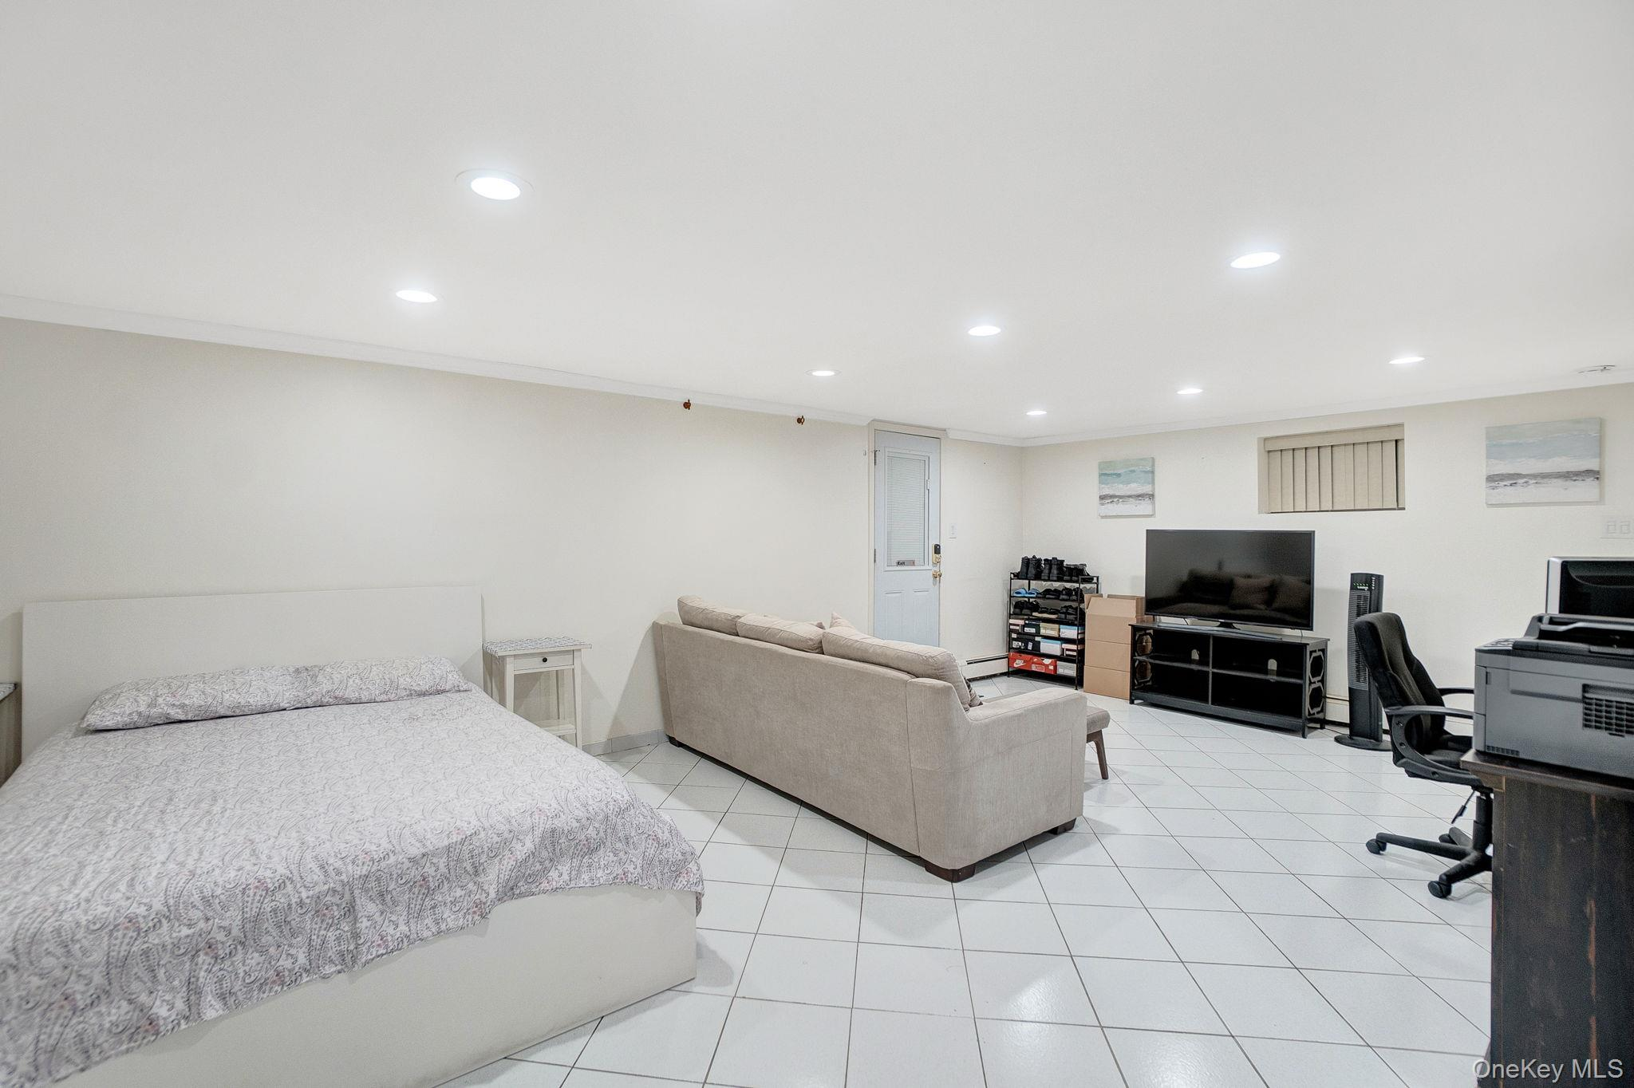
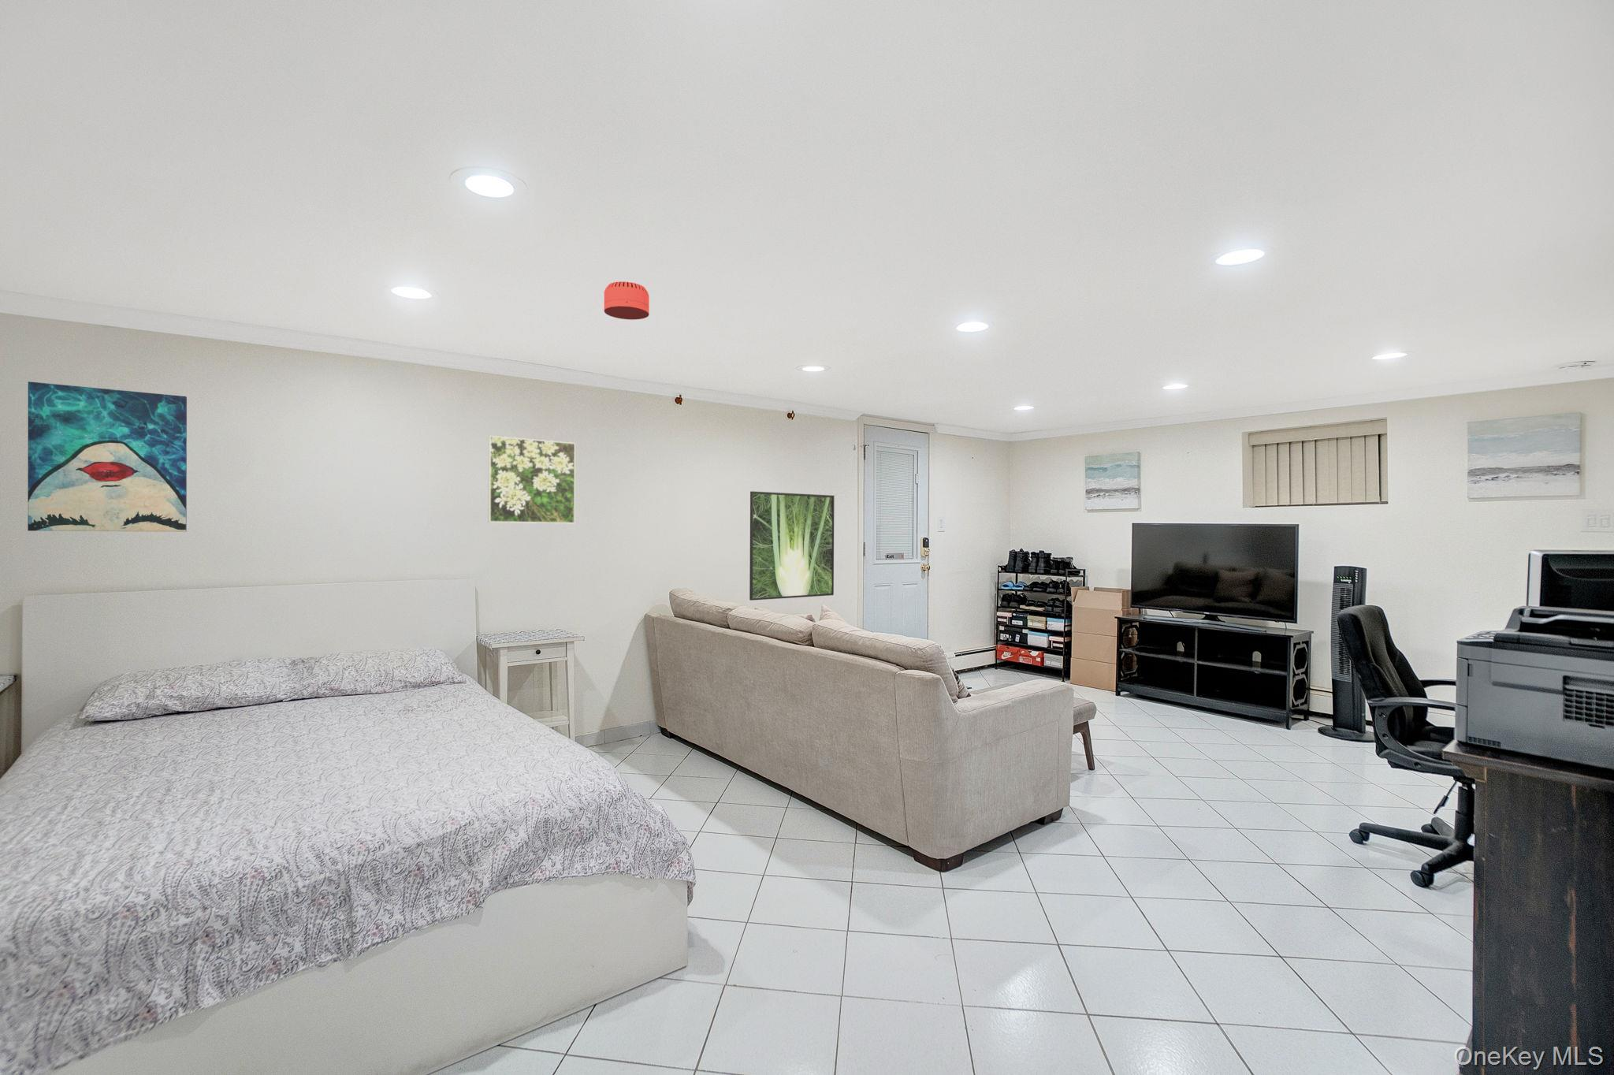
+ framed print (794, 546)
+ smoke detector (626, 300)
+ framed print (532, 481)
+ wall art (112, 461)
